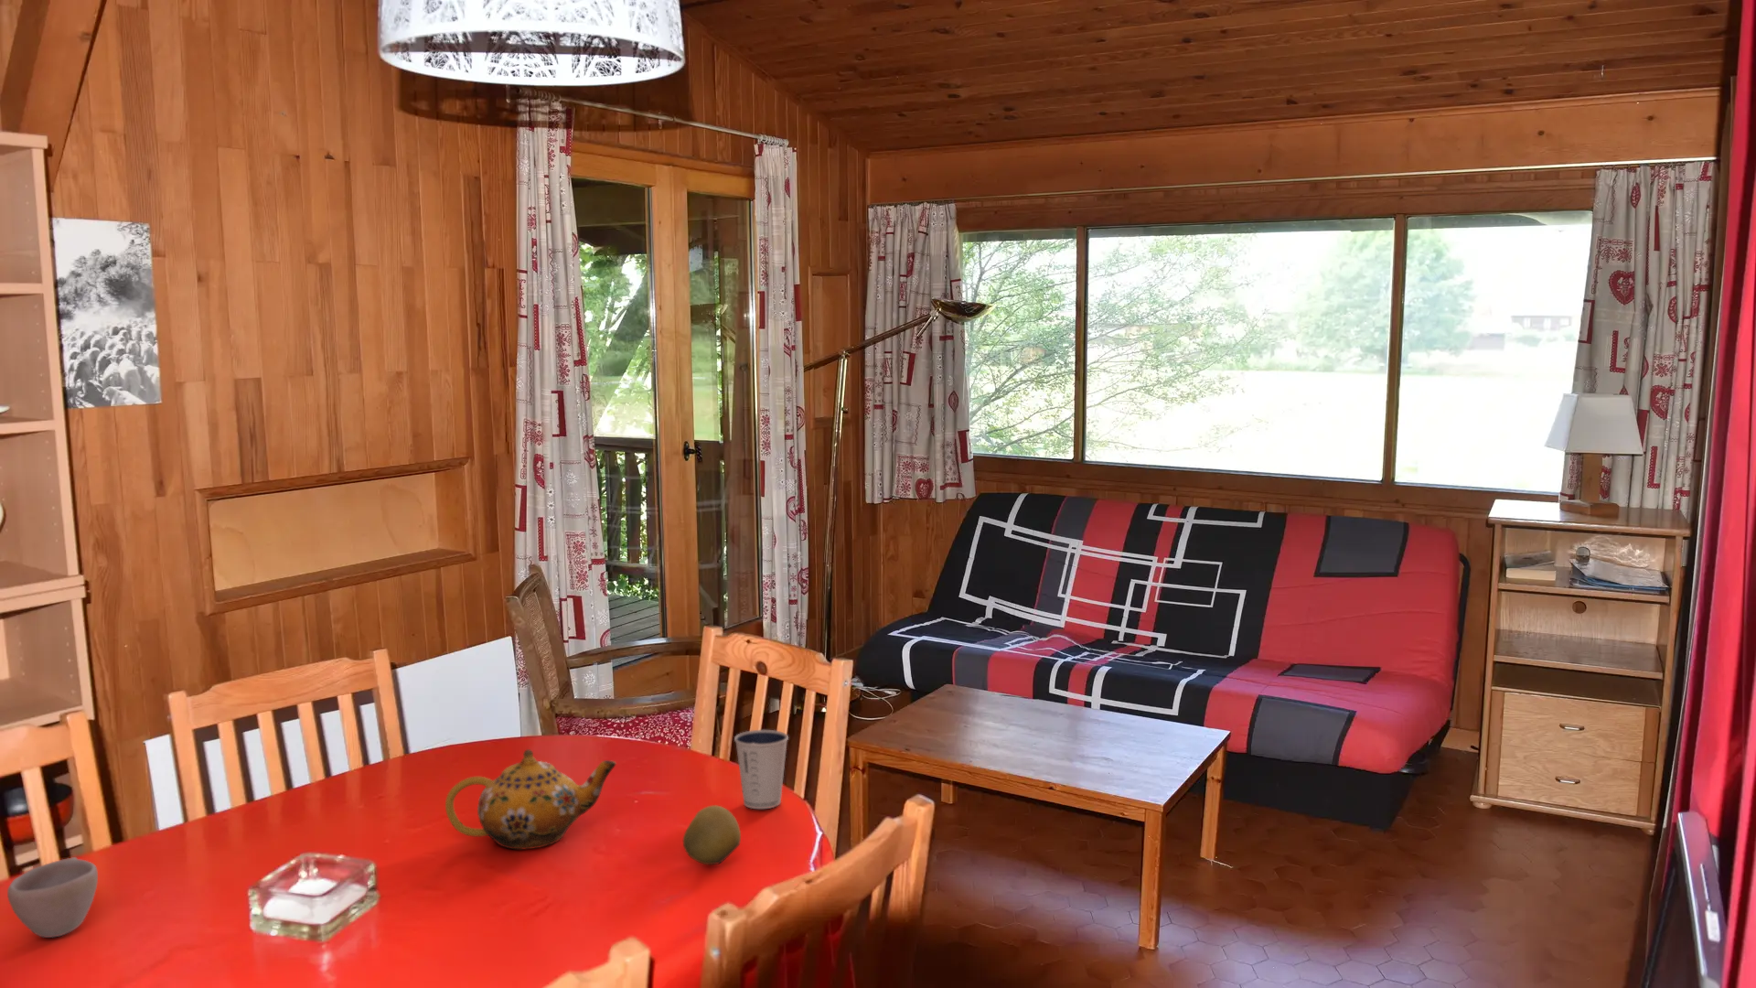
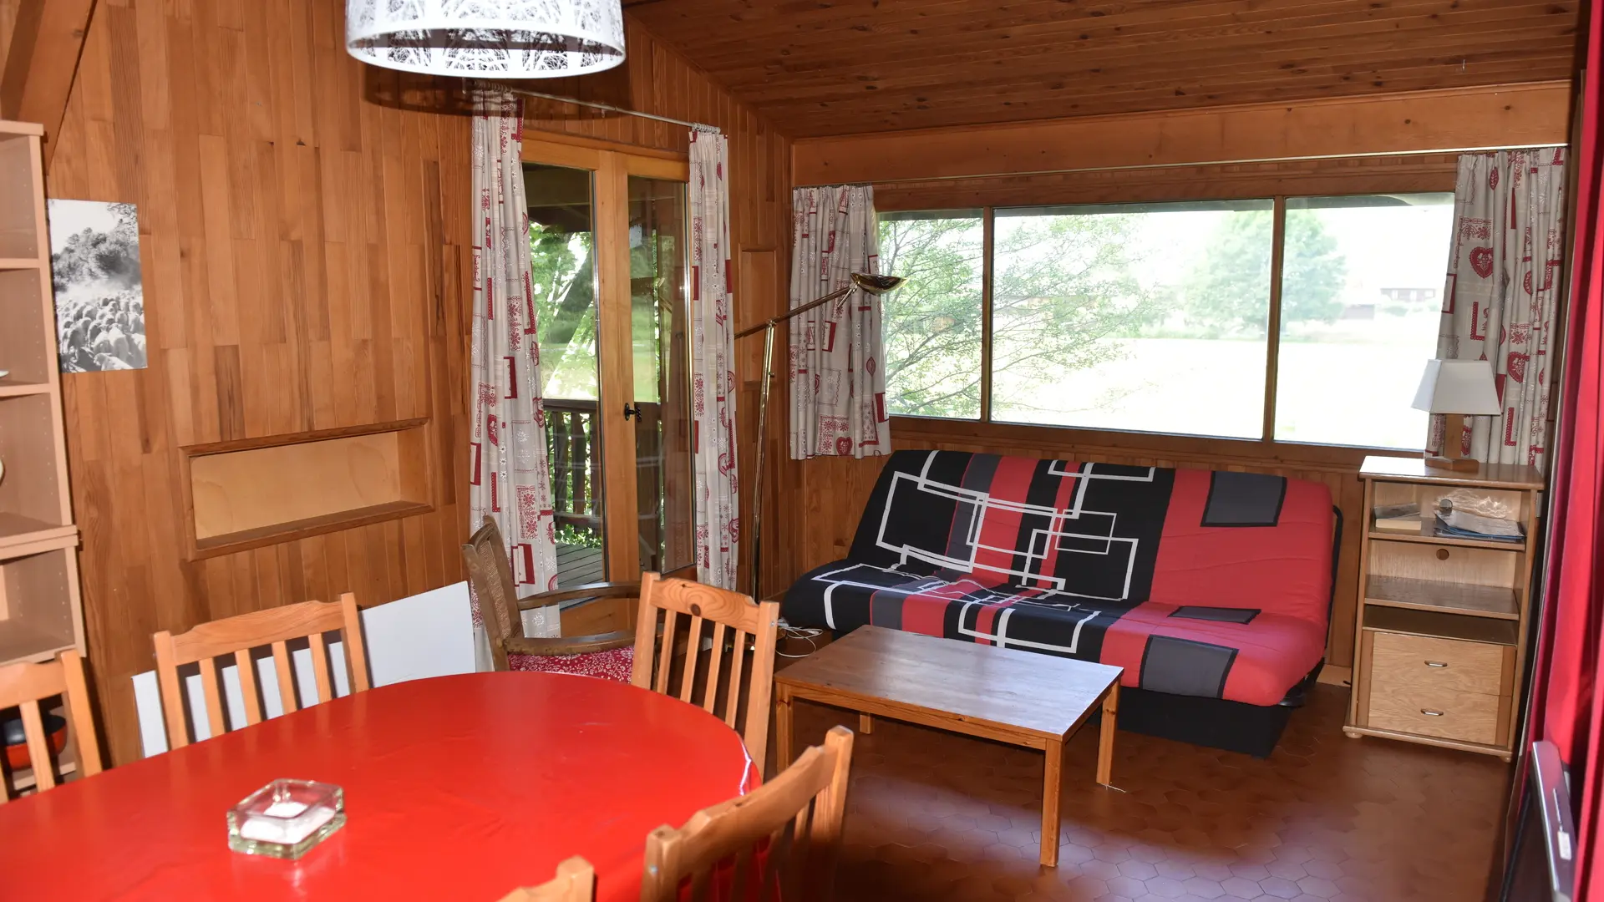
- teapot (532, 793)
- cup (58, 898)
- dixie cup (762, 771)
- fruit (710, 835)
